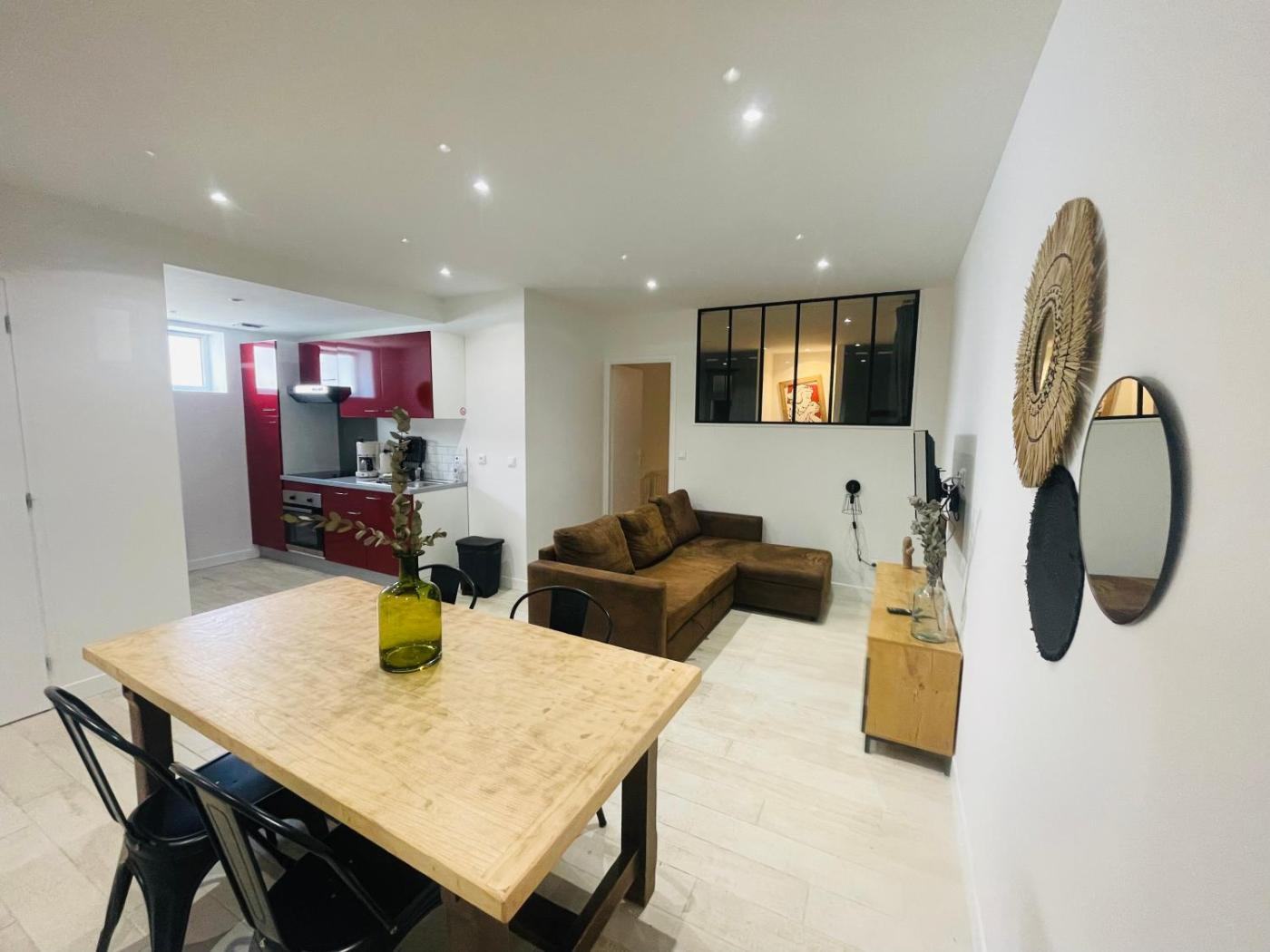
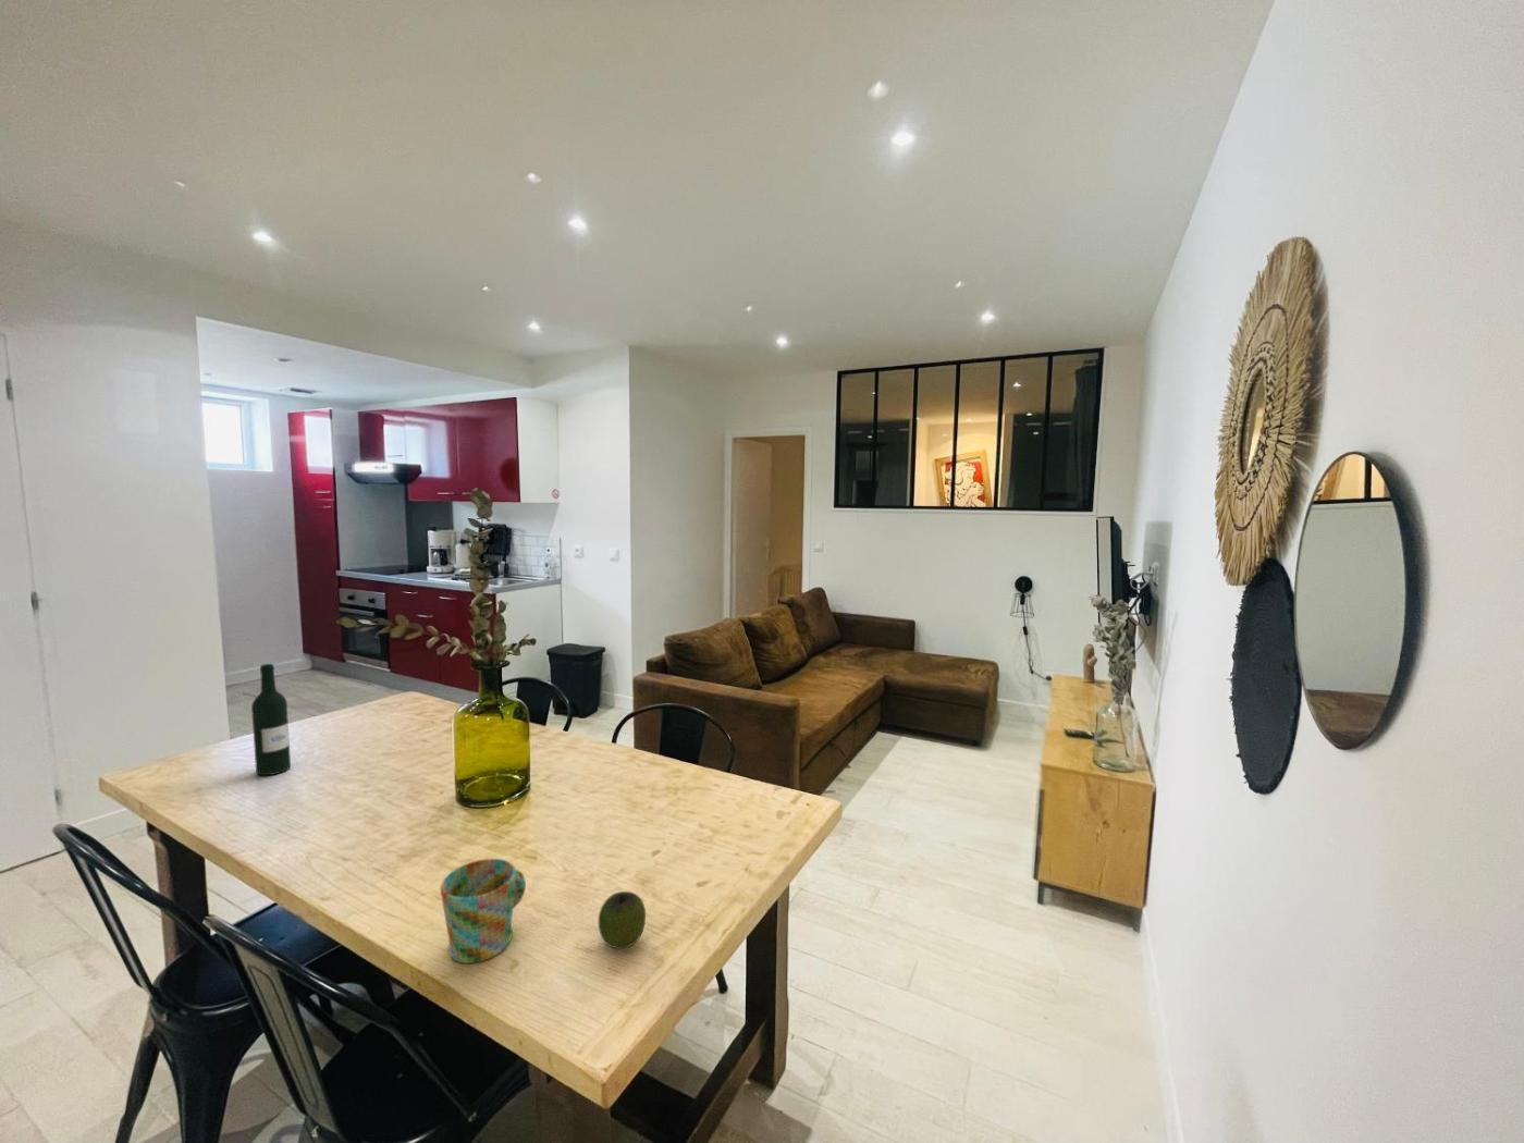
+ wine bottle (270, 717)
+ mug (487, 904)
+ apple (622, 917)
